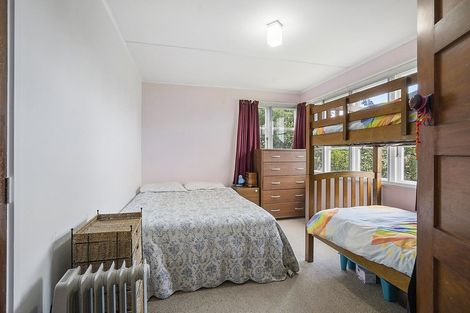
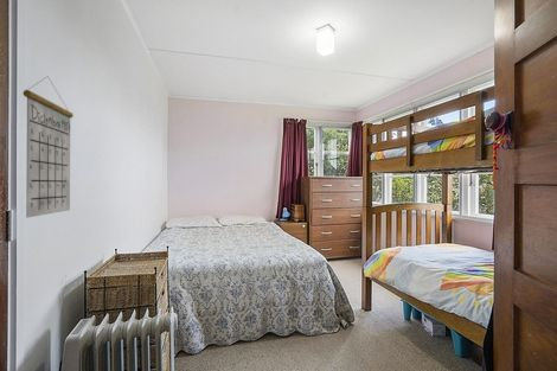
+ calendar (51, 145)
